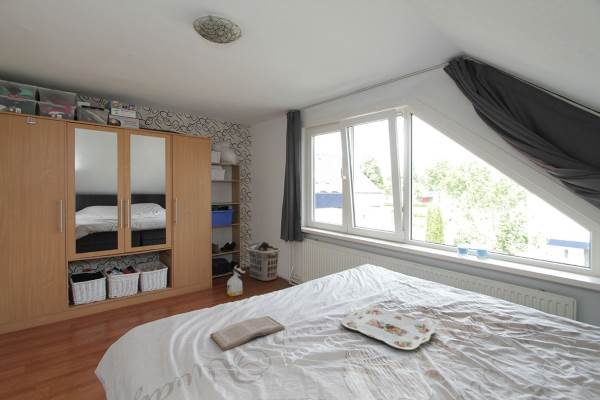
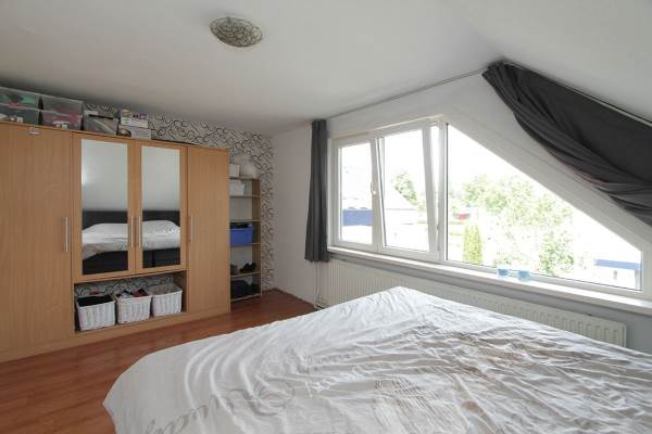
- book (248, 329)
- serving tray (386, 326)
- bag (235, 279)
- clothes hamper (263, 259)
